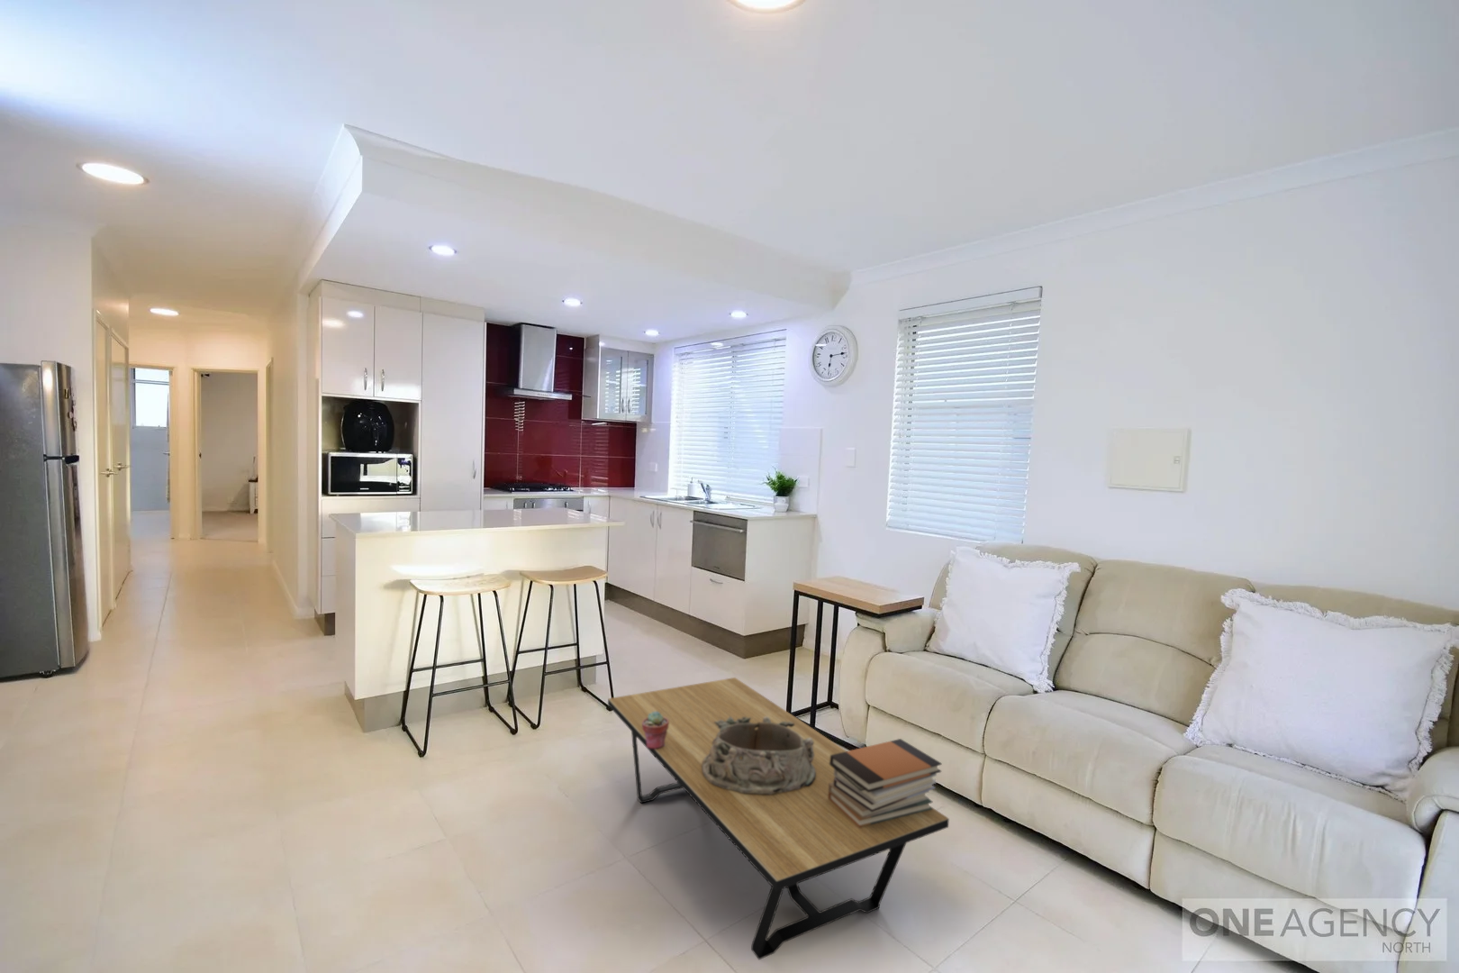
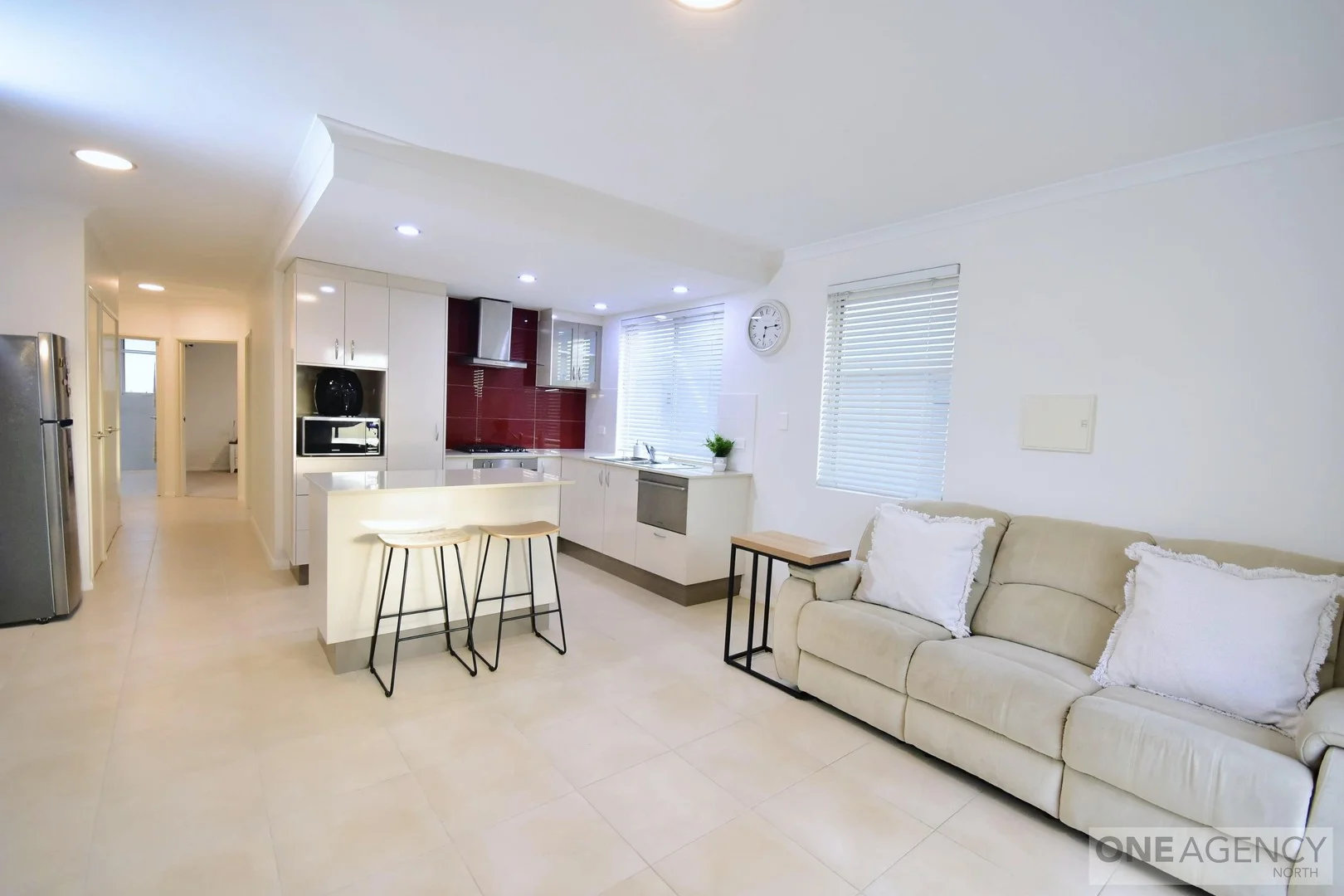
- coffee table (747, 796)
- potted succulent (655, 730)
- book stack (884, 783)
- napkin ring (758, 753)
